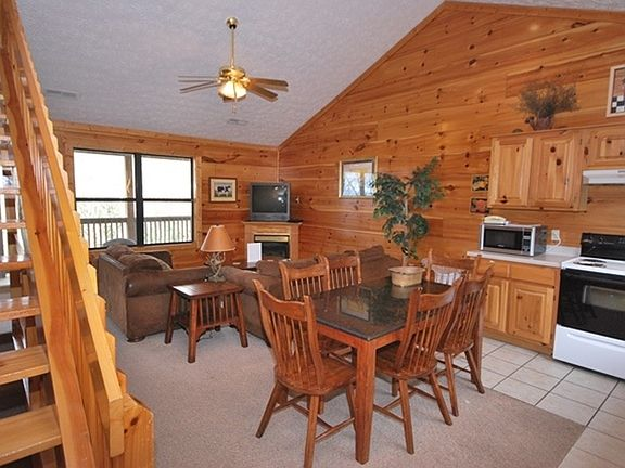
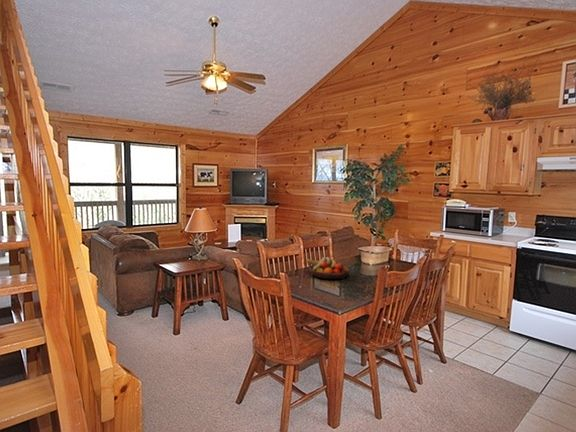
+ fruit bowl (328, 266)
